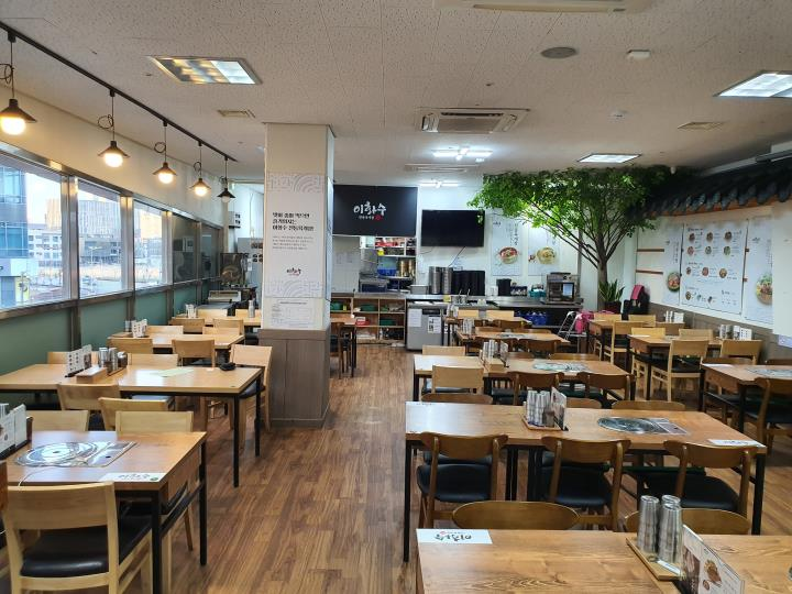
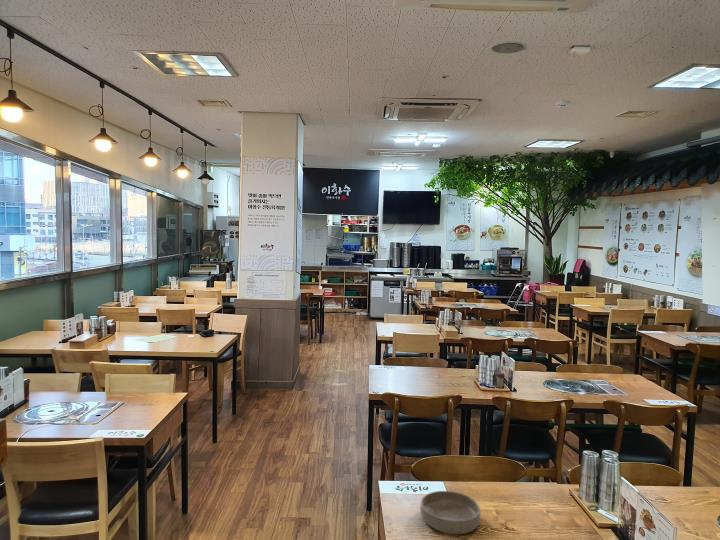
+ bowl (449, 511)
